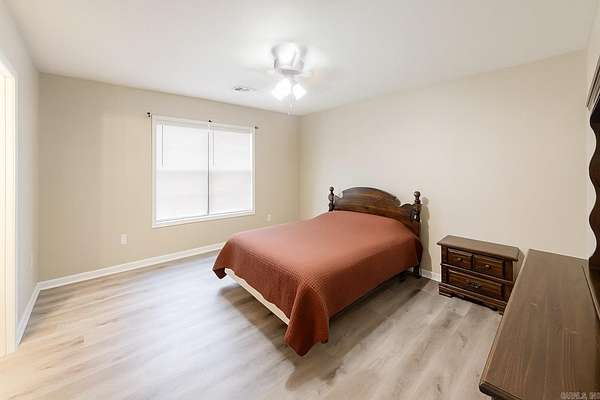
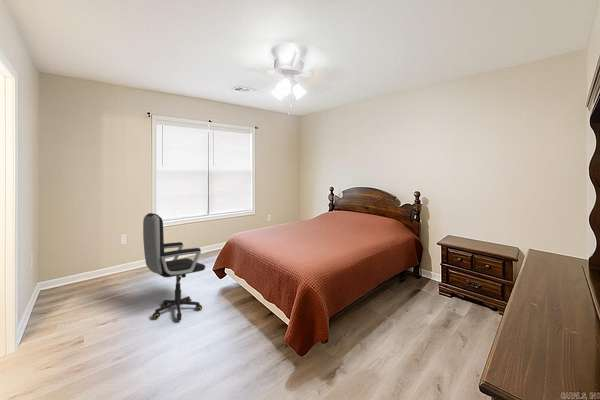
+ office chair (173, 262)
